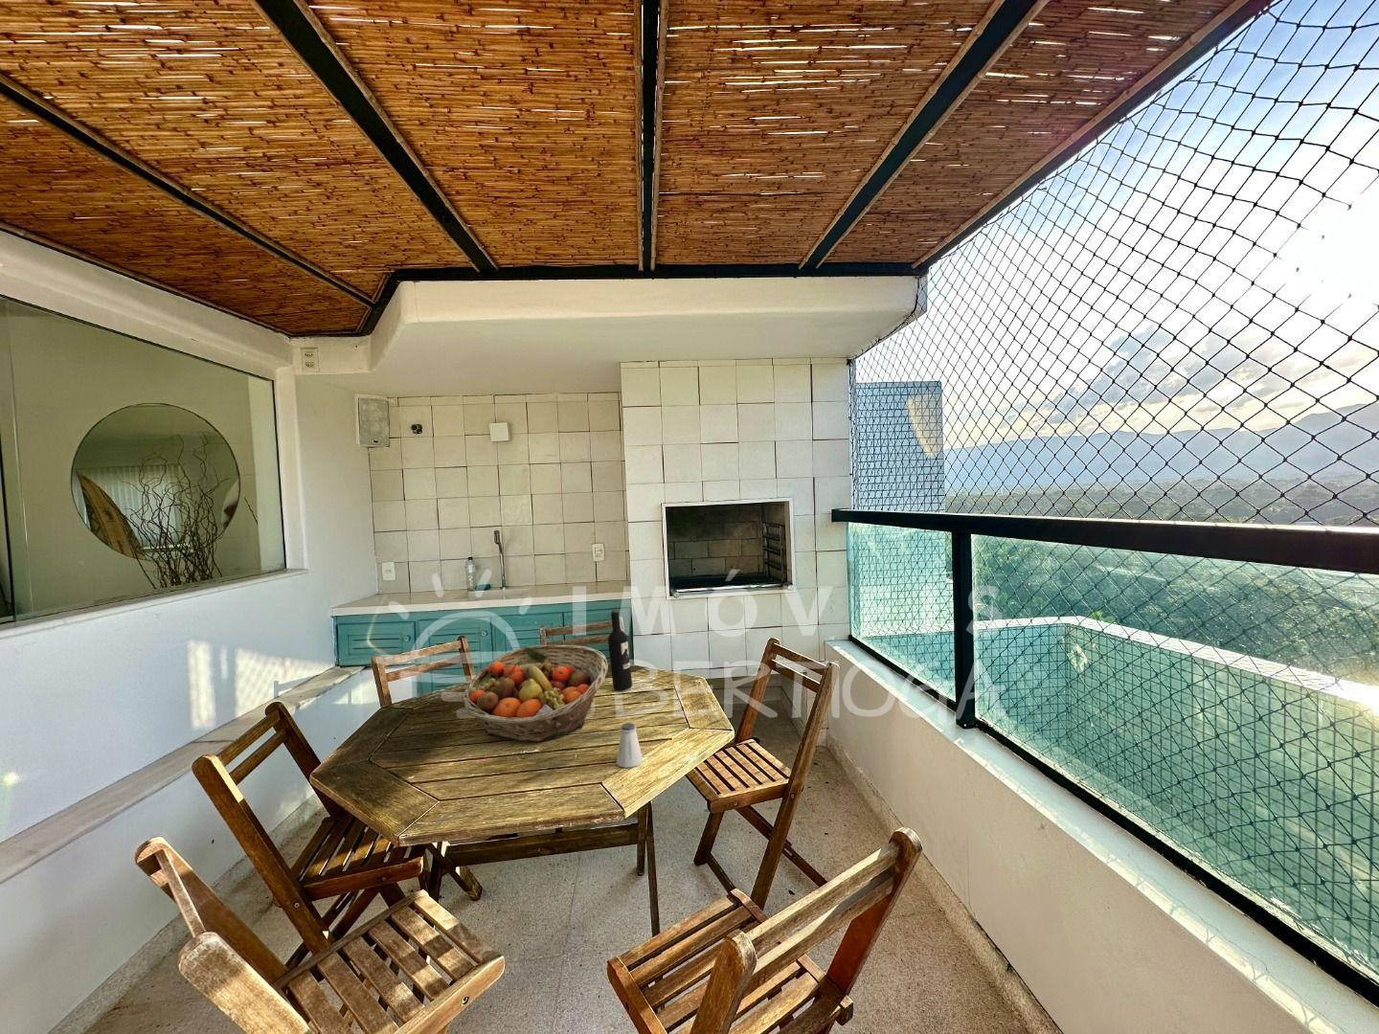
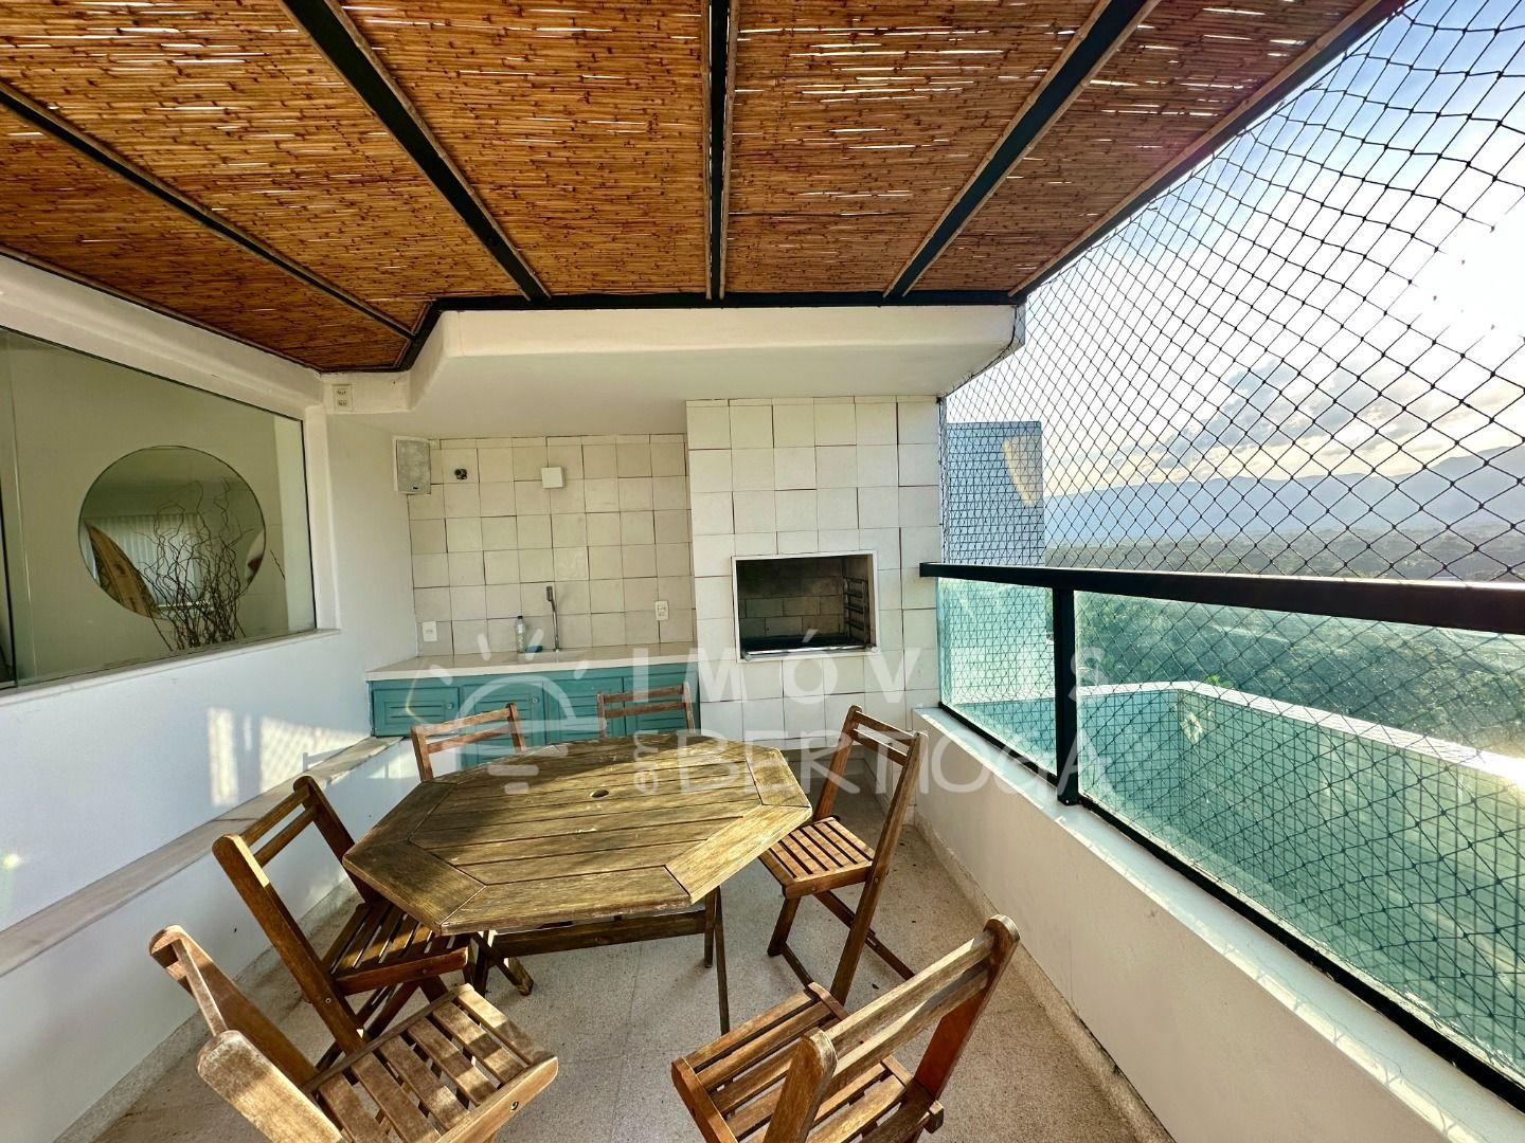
- fruit basket (536, 690)
- wine bottle (619, 650)
- saltshaker (629, 743)
